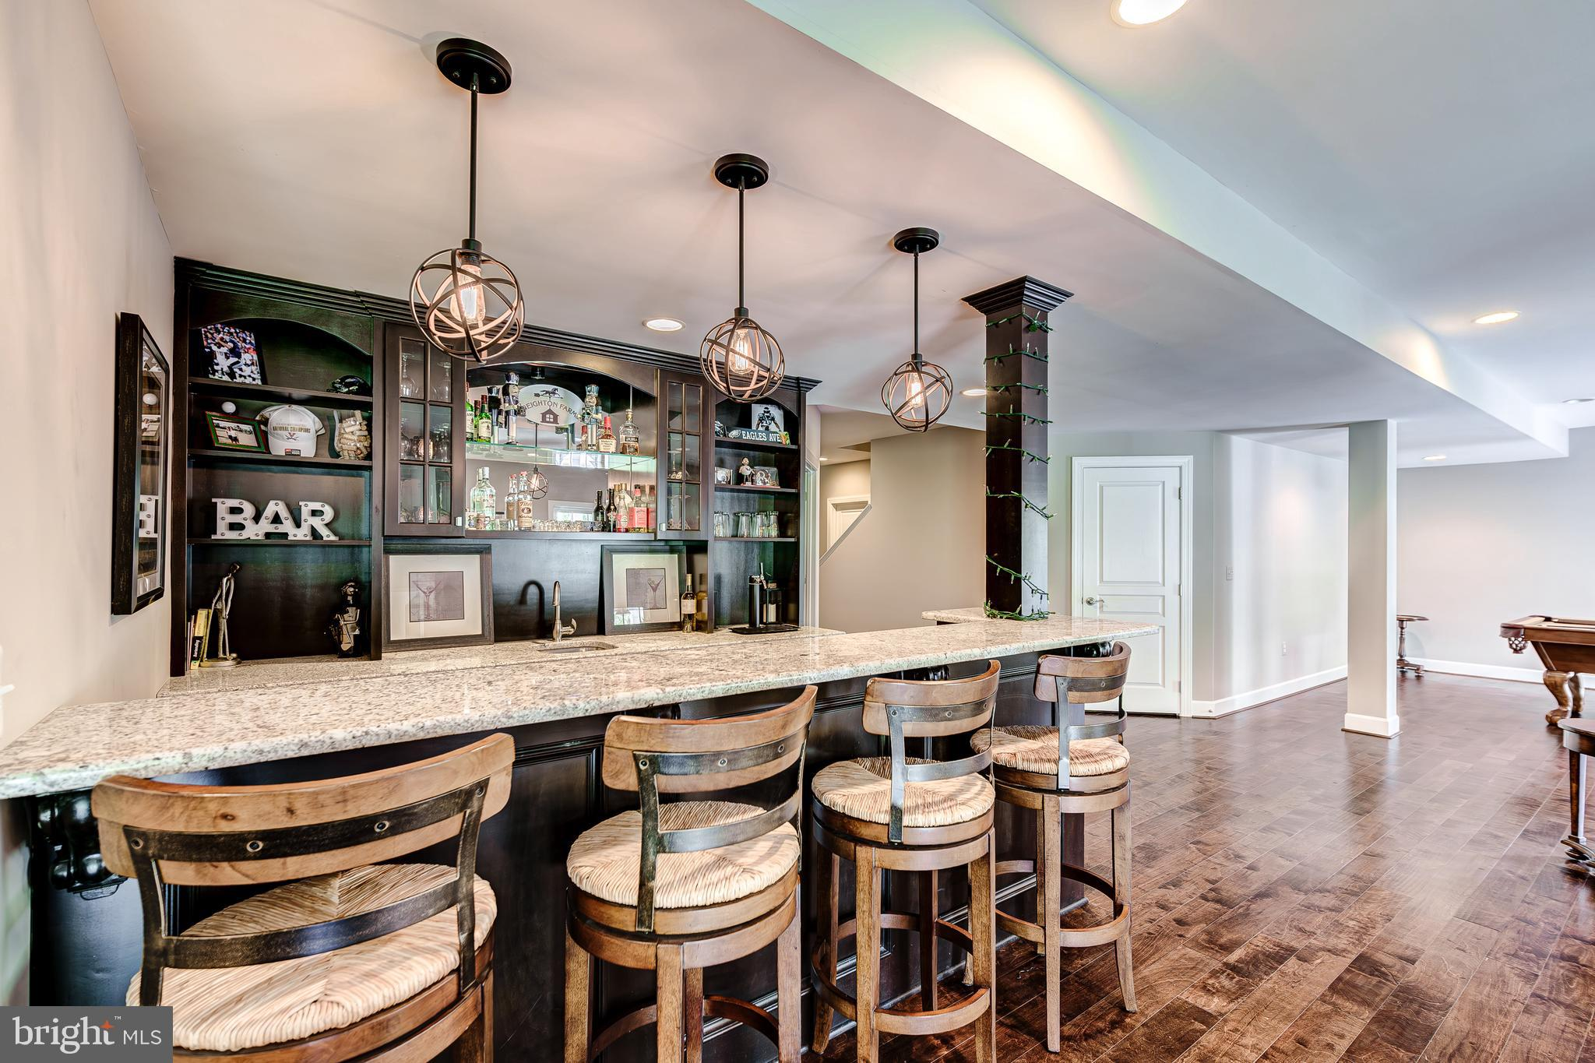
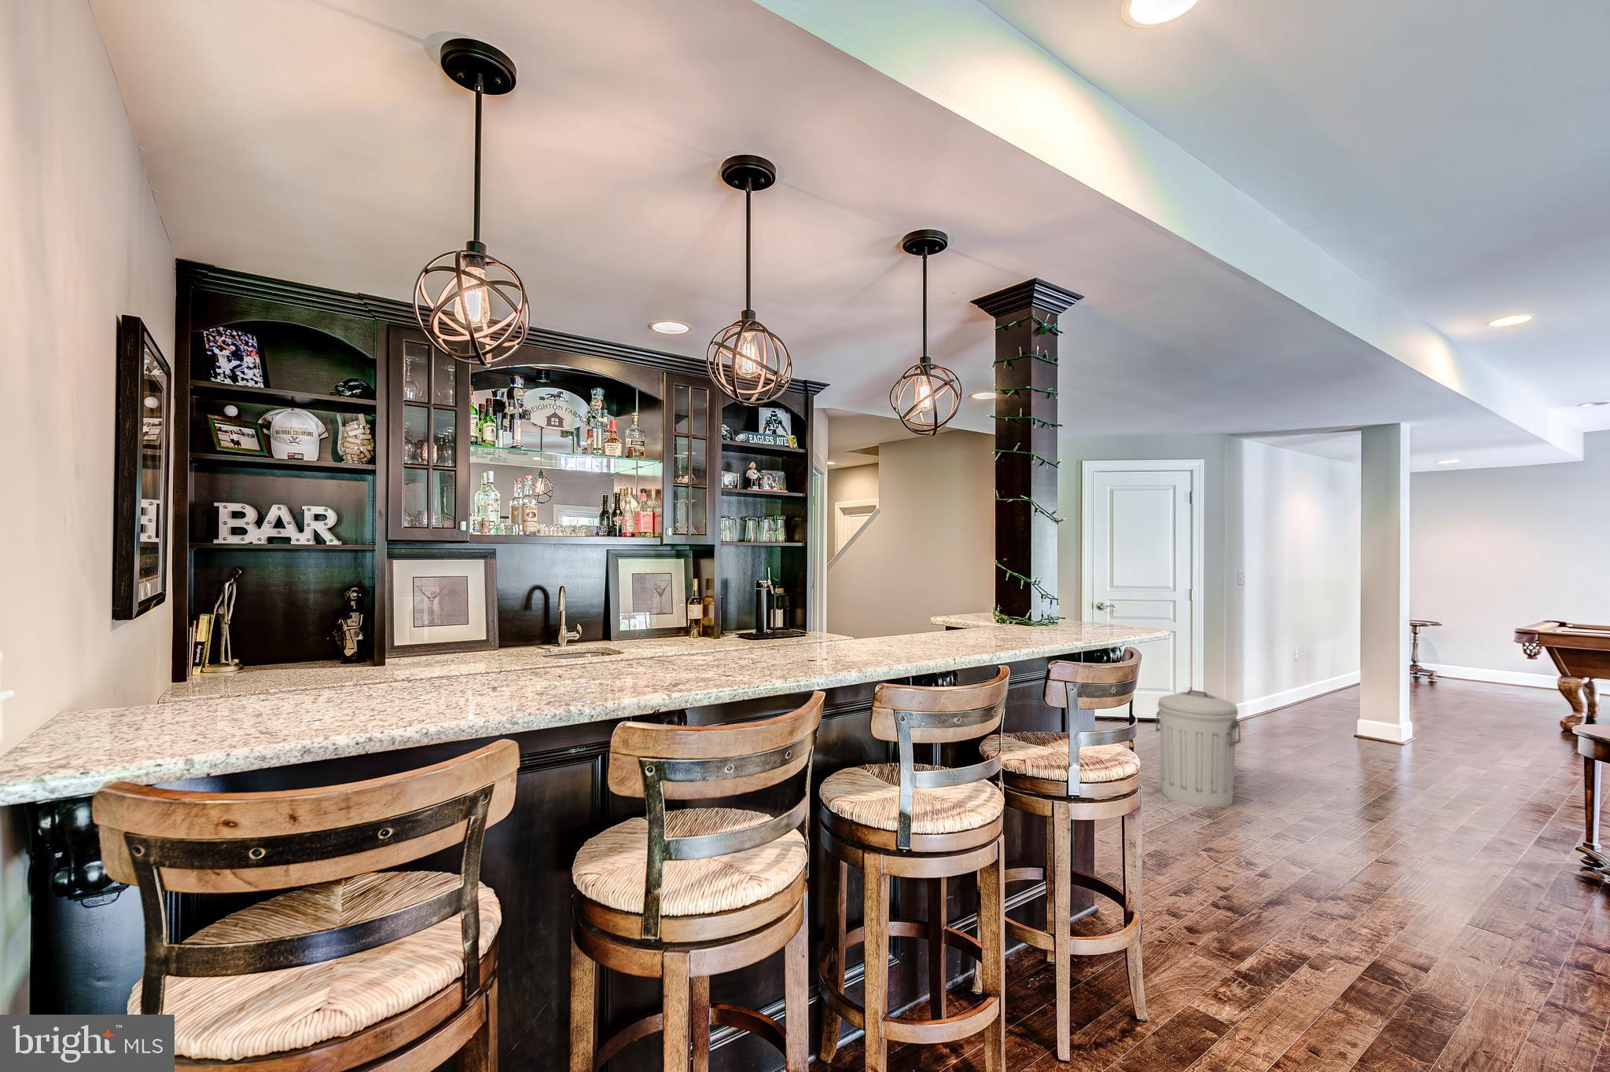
+ trash can (1197, 744)
